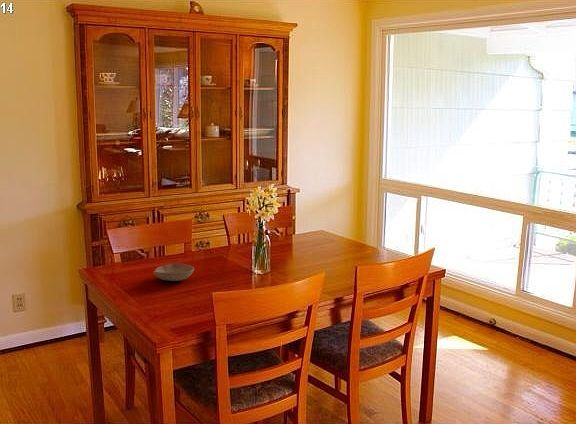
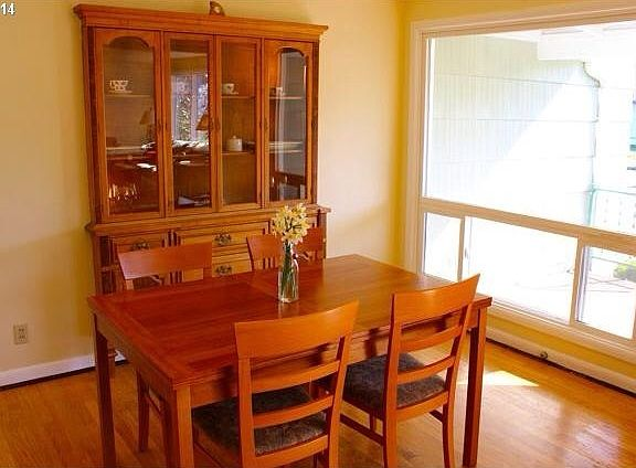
- bowl (174, 274)
